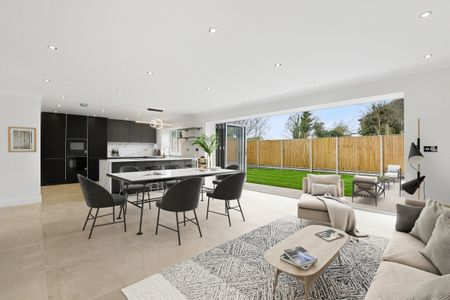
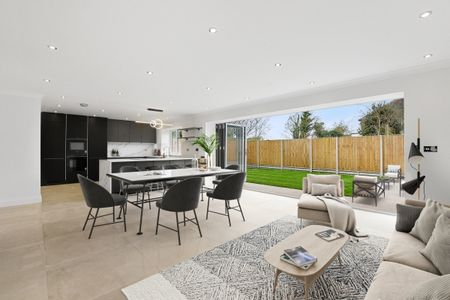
- wall art (22, 139)
